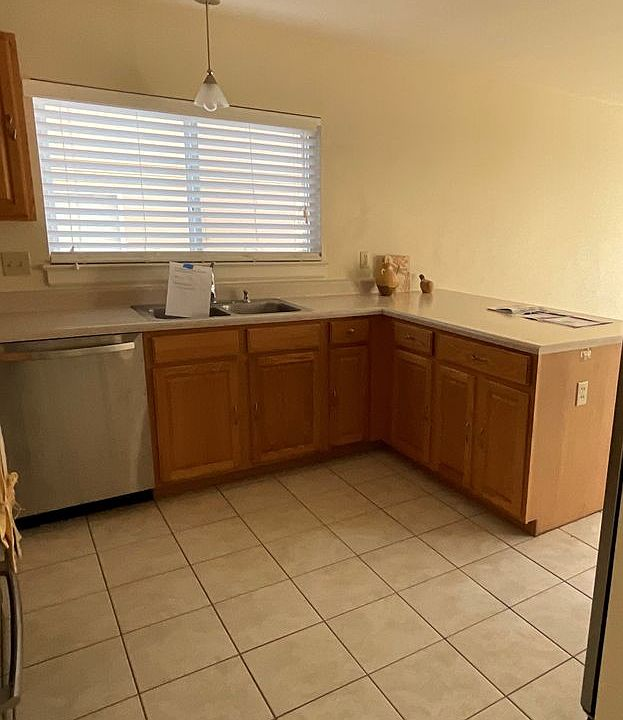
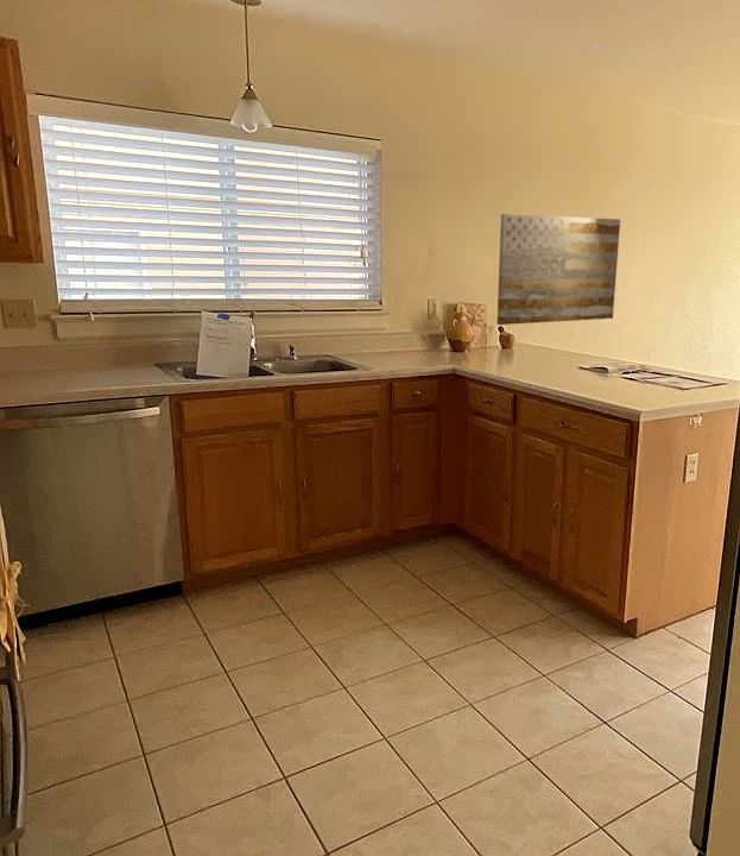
+ wall art (561, 270)
